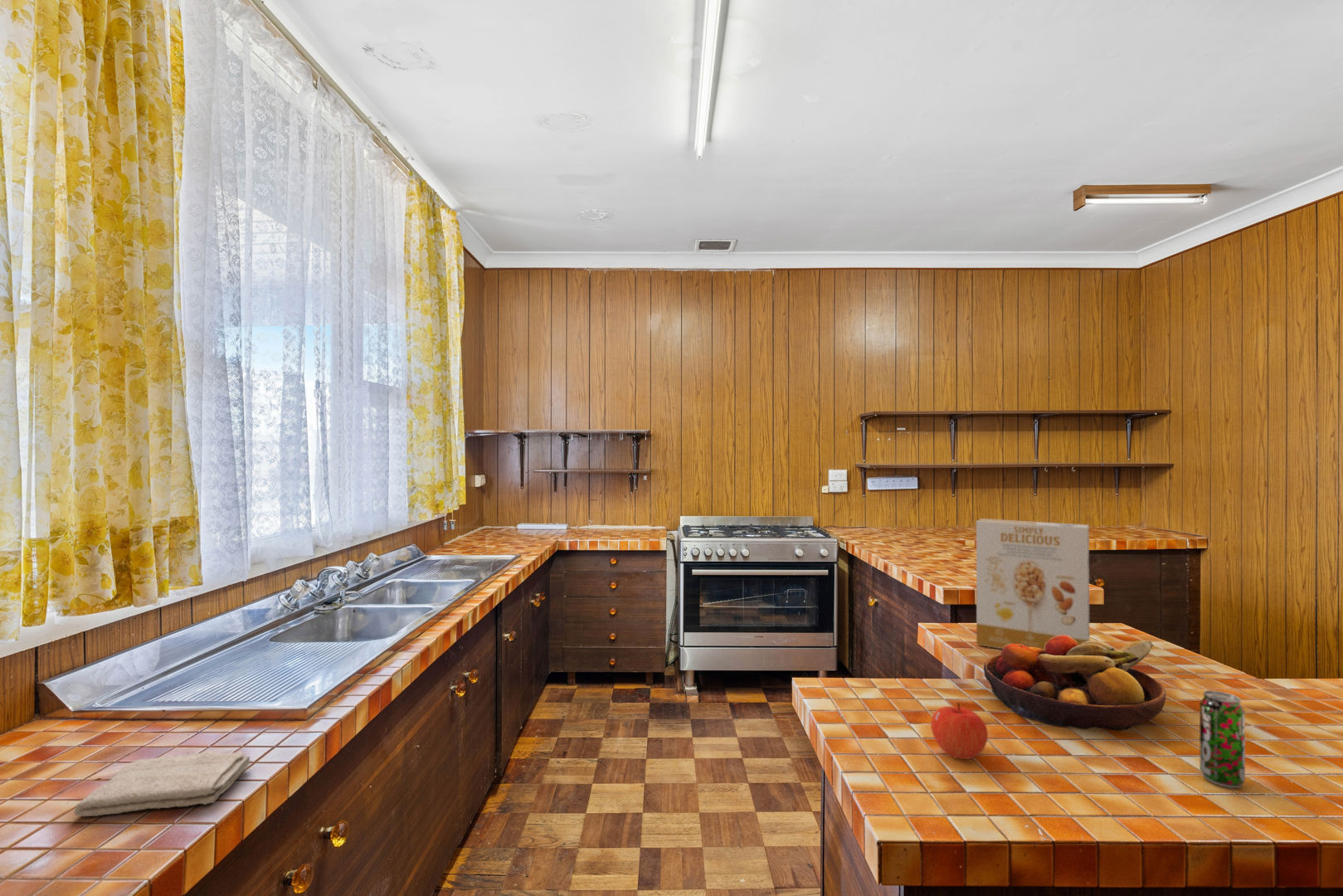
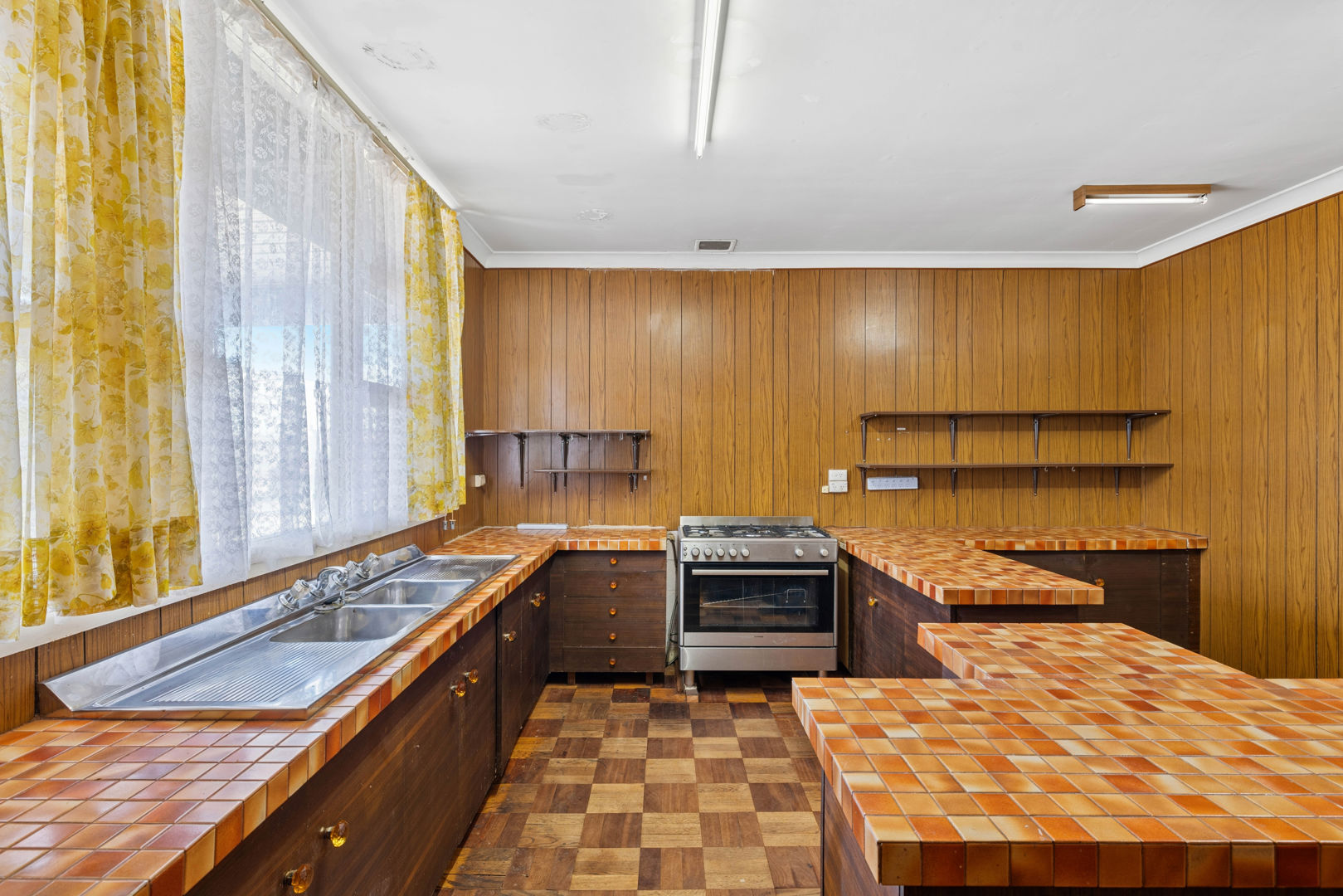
- cereal box (1031, 586)
- apple (959, 728)
- fruit bowl (1069, 669)
- washcloth (169, 780)
- beverage can (1222, 738)
